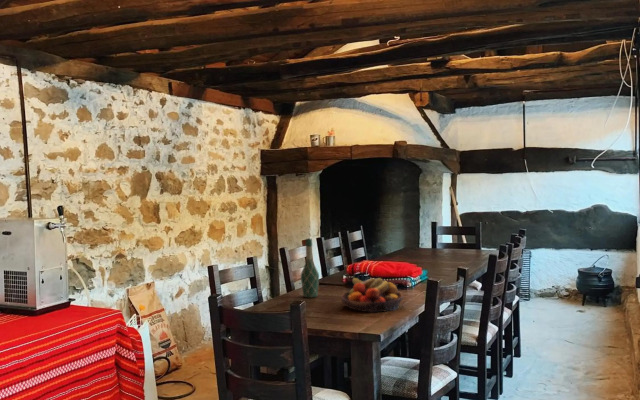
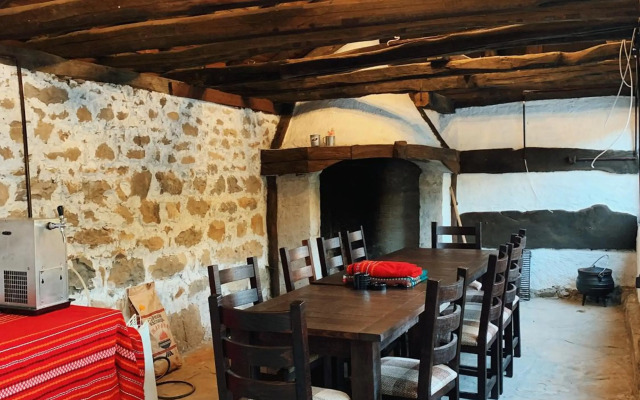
- wine bottle (309, 267)
- fruit bowl (371, 292)
